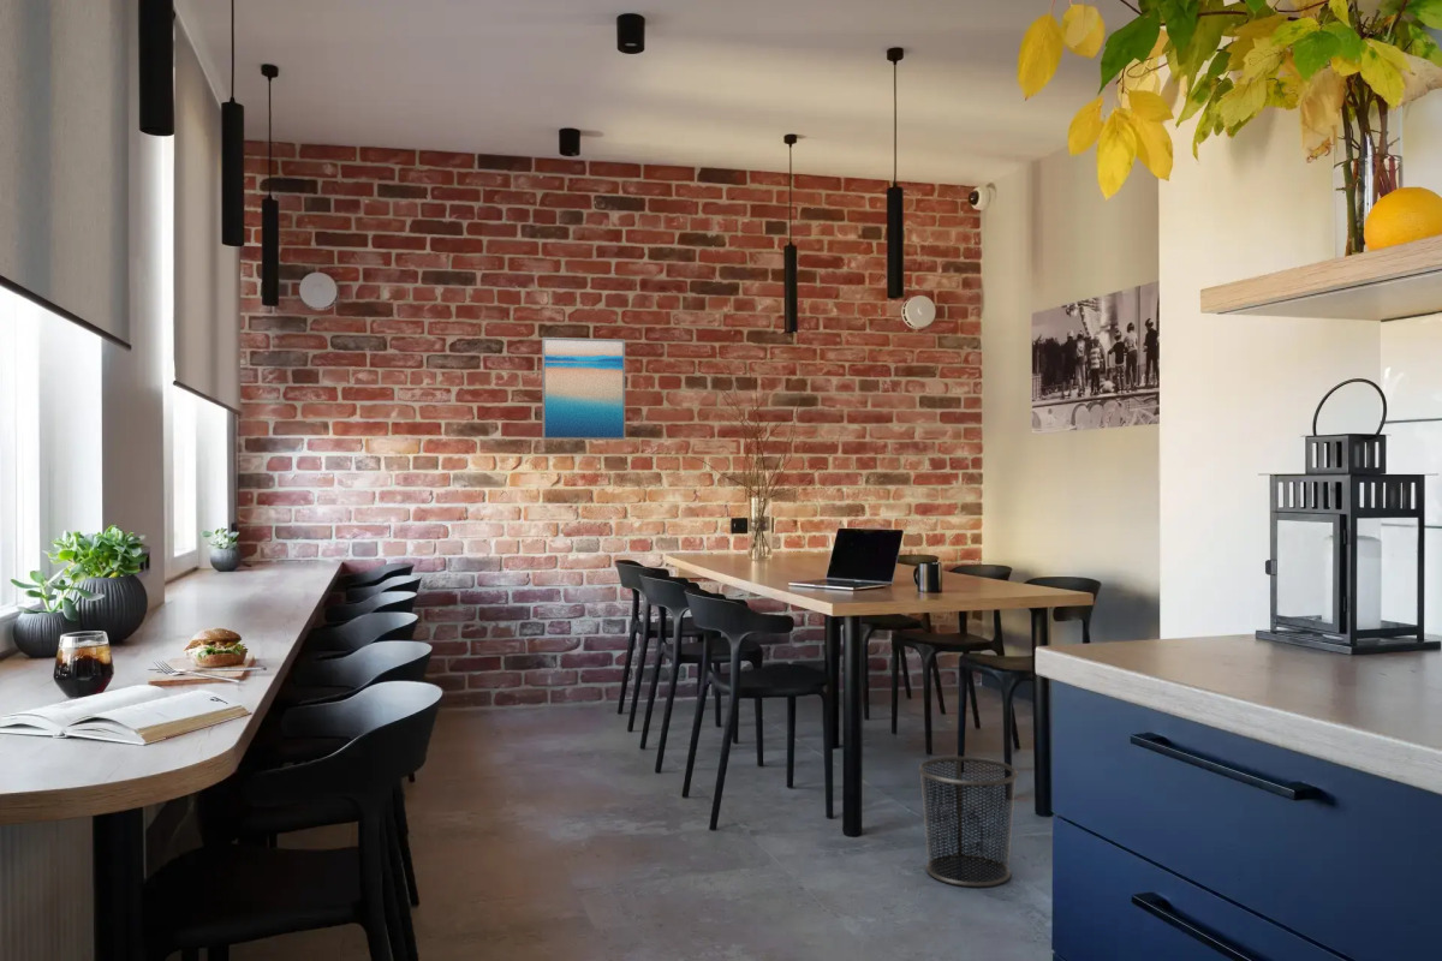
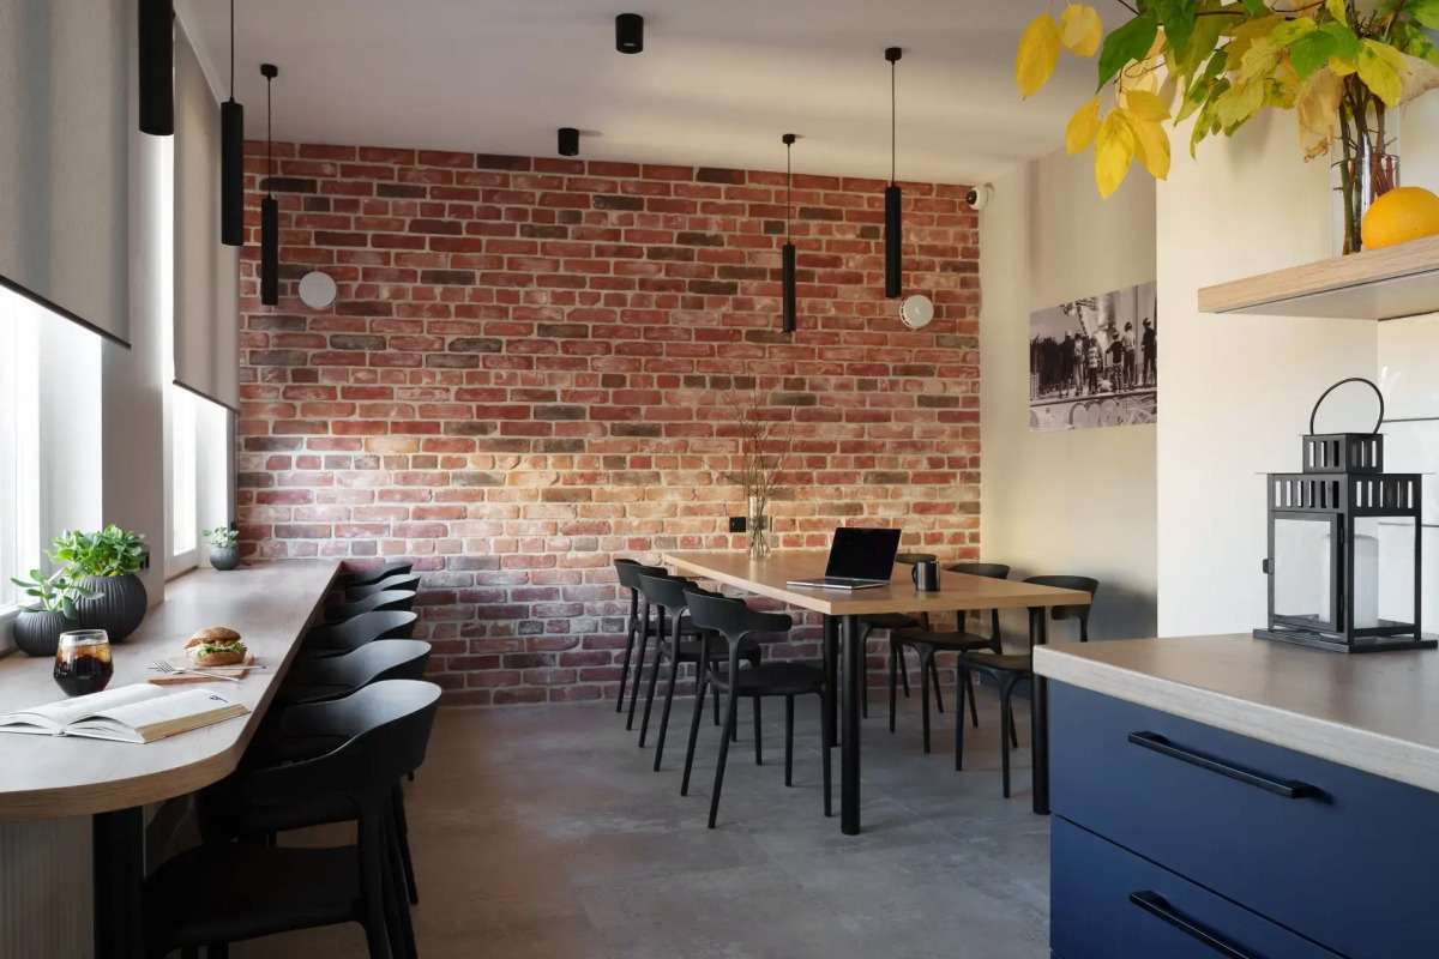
- wall art (584, 388)
- waste bin (967, 819)
